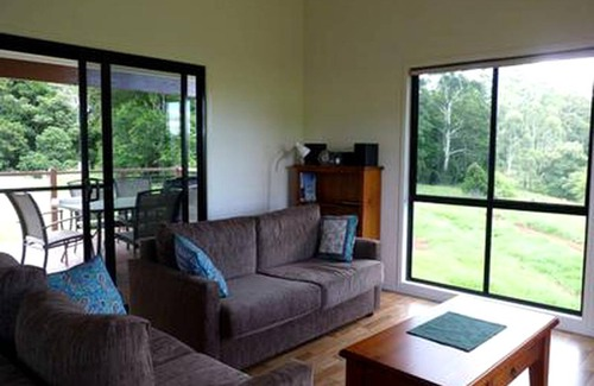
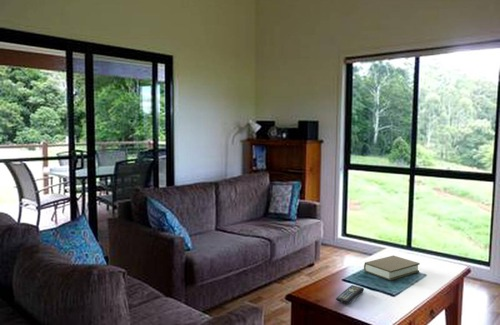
+ remote control (350, 293)
+ book (391, 267)
